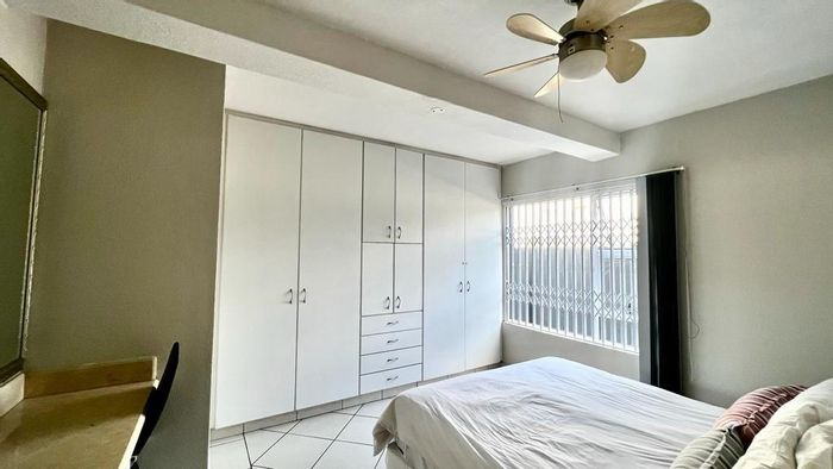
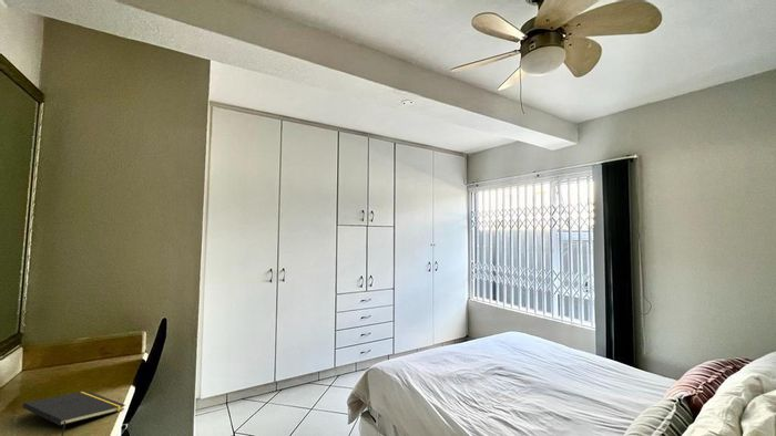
+ notepad (74, 406)
